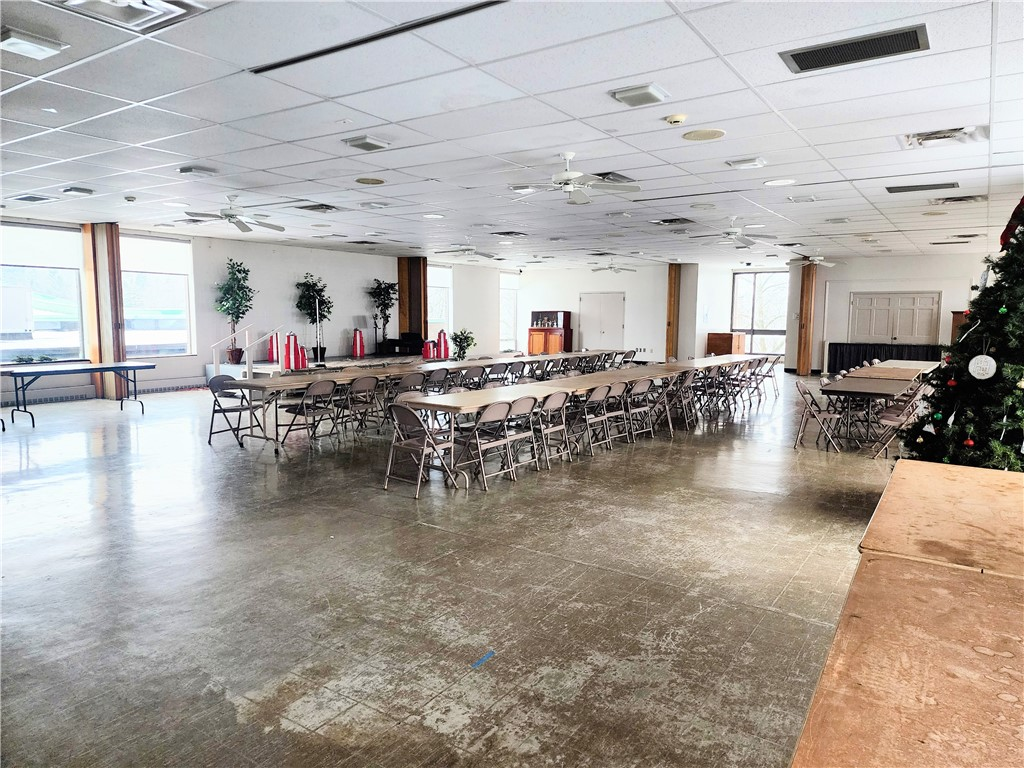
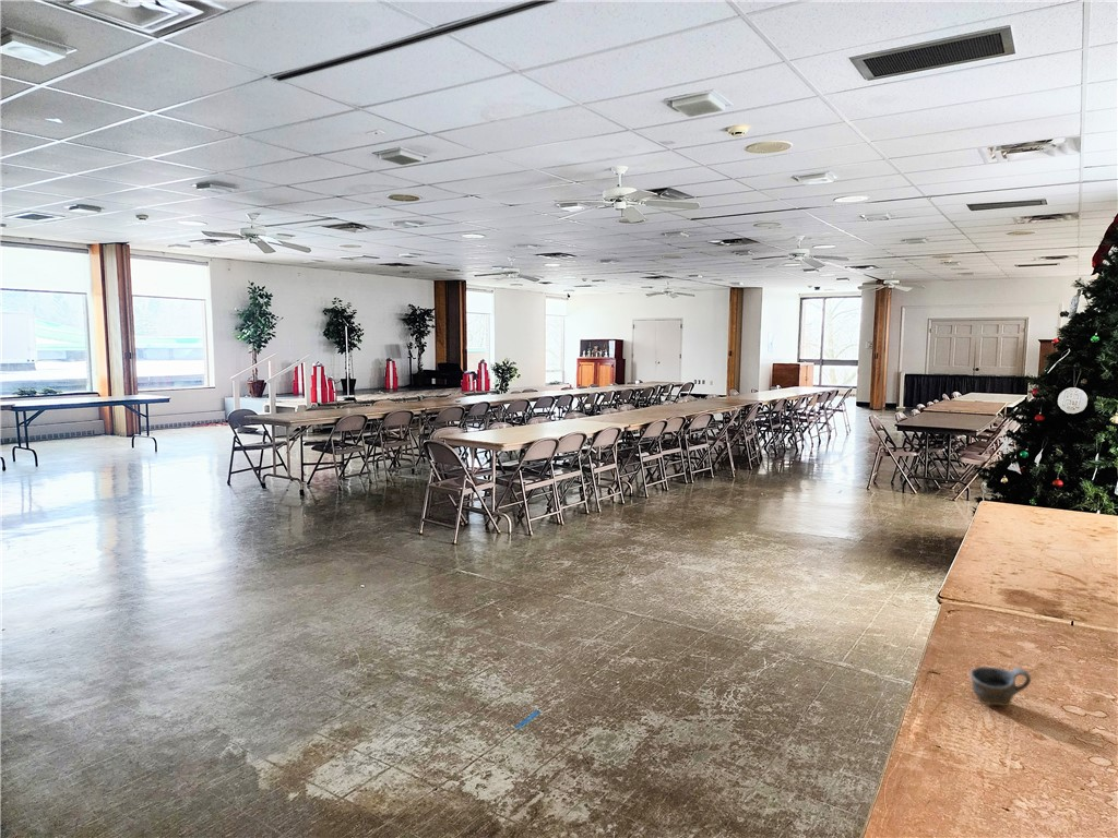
+ cup (996, 684)
